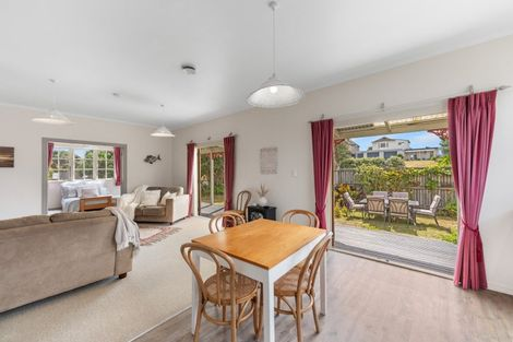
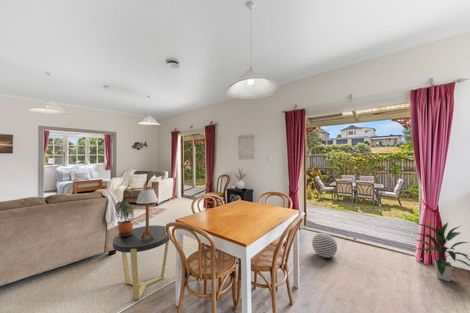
+ table lamp (147, 212)
+ decorative ball (324, 244)
+ indoor plant (441, 249)
+ side table (137, 263)
+ potted plant (124, 217)
